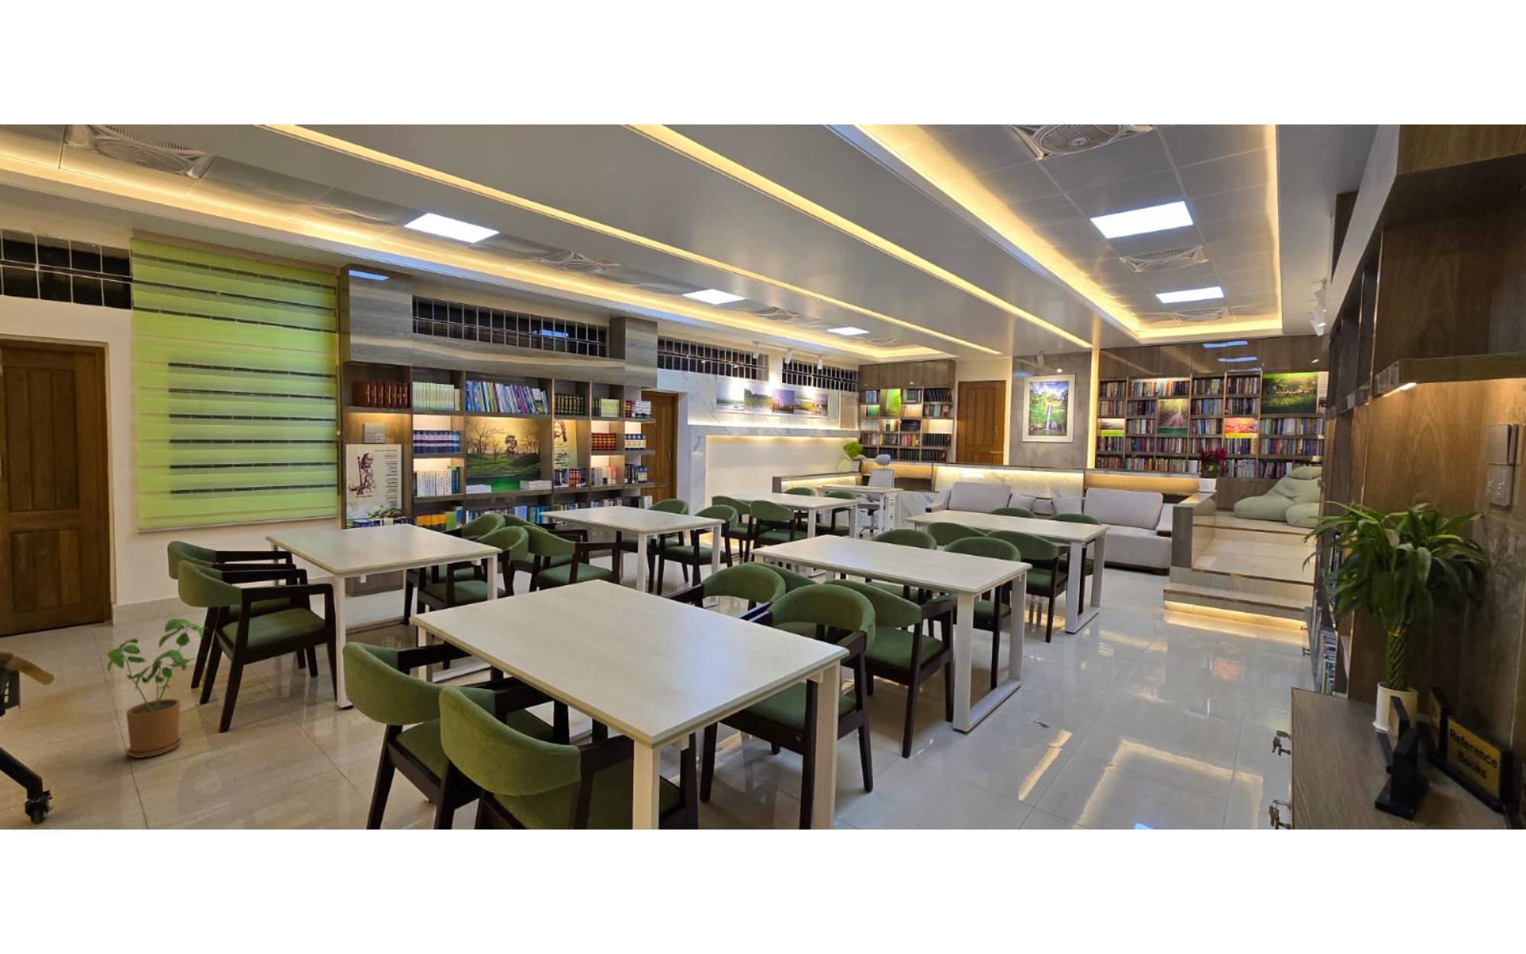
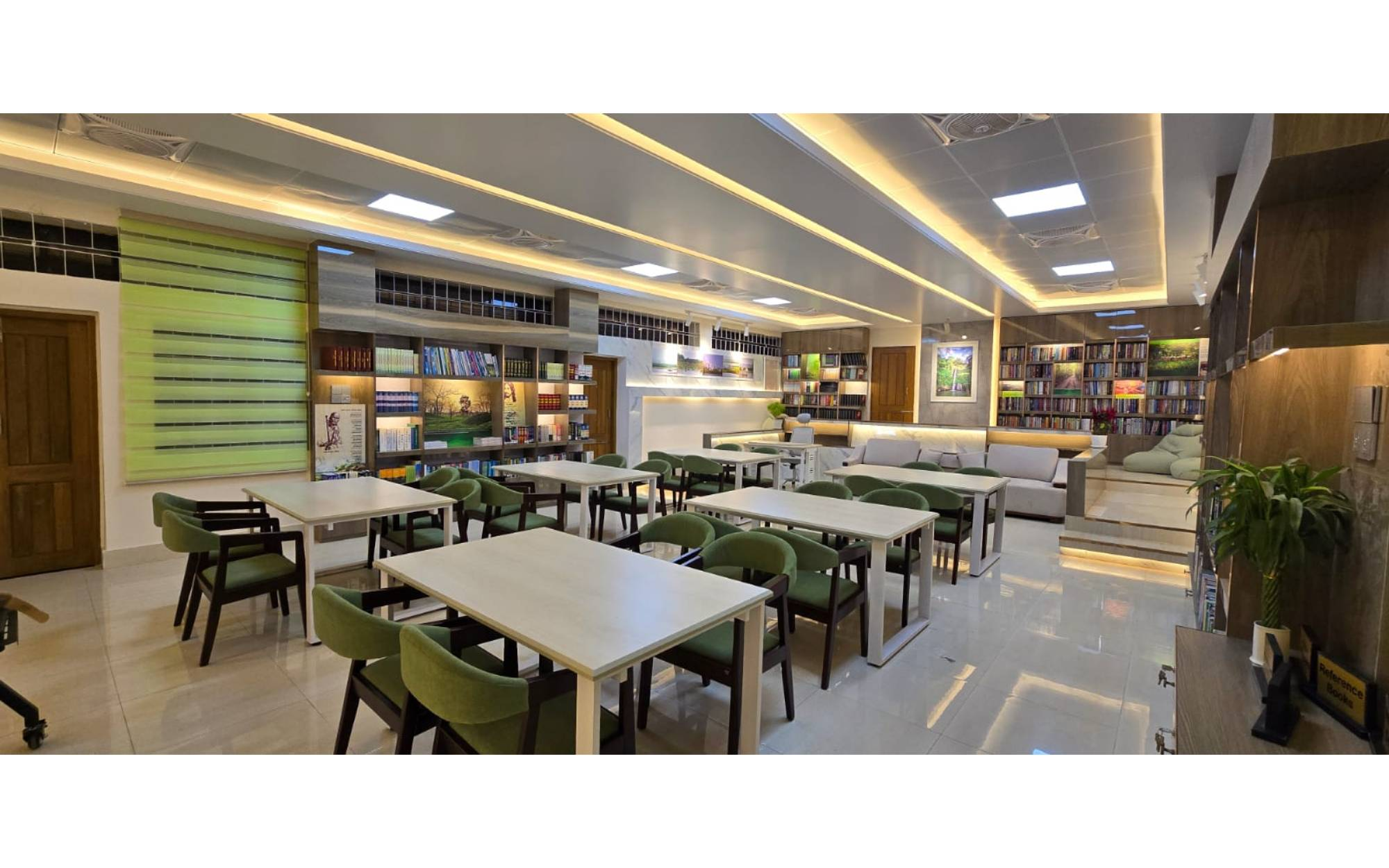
- house plant (158, 686)
